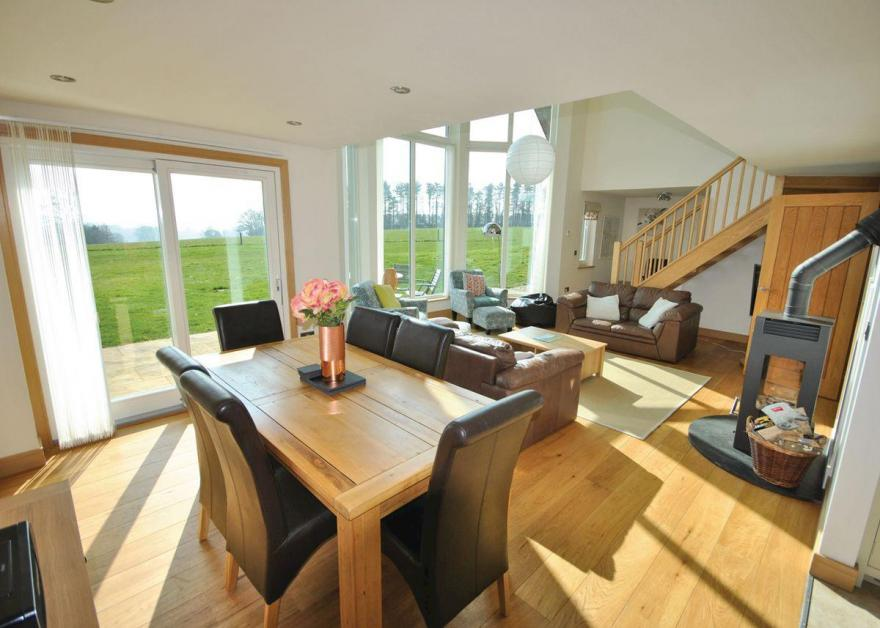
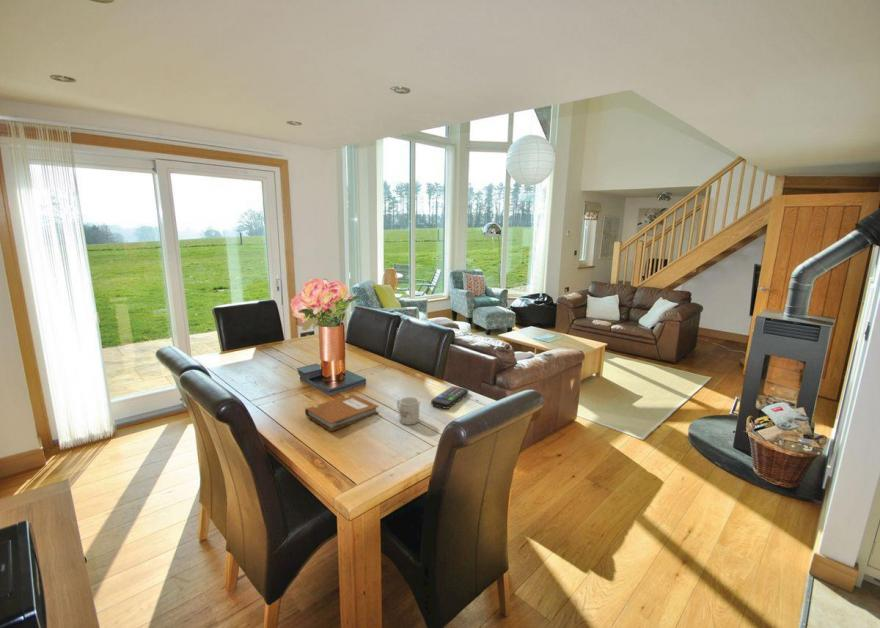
+ notebook (343, 410)
+ mug (406, 409)
+ remote control (450, 396)
